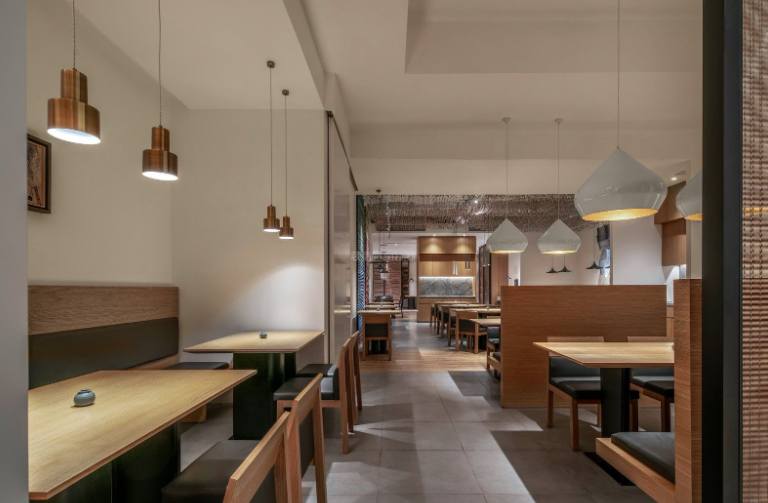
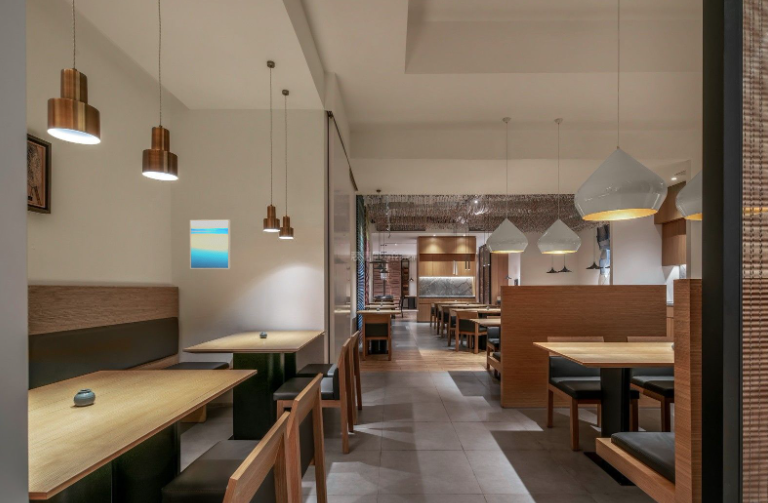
+ wall art (210, 244)
